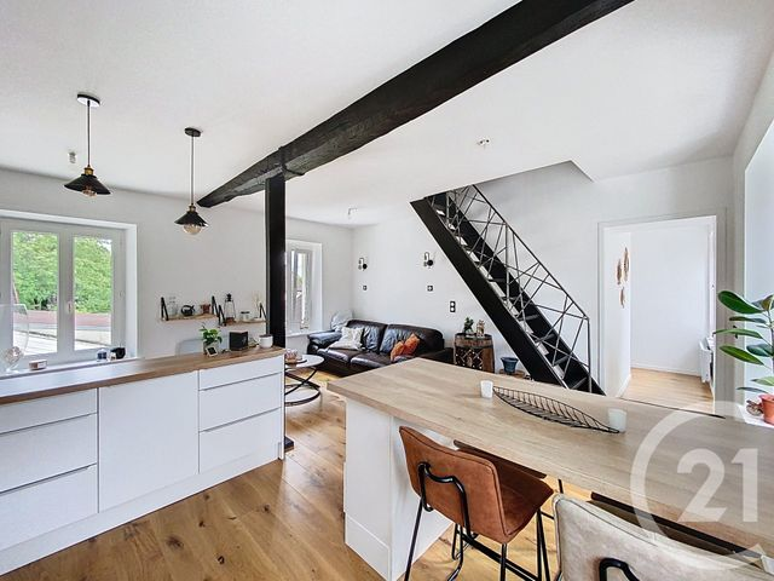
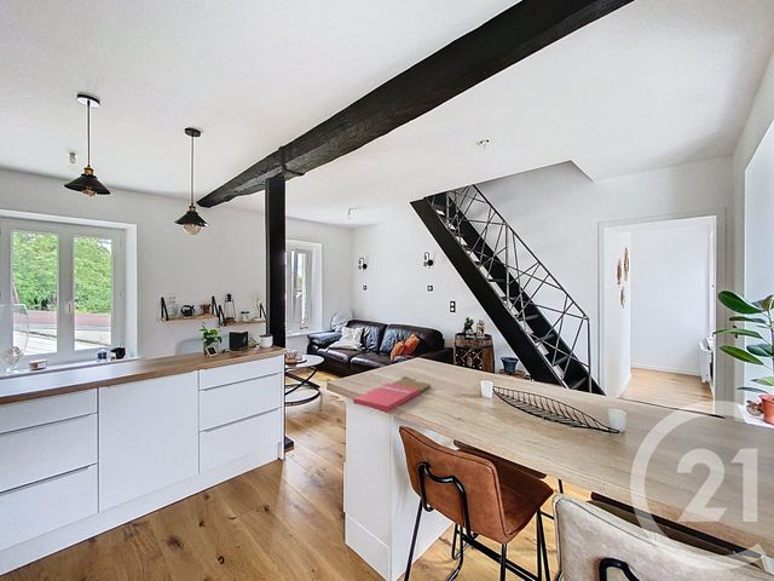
+ cutting board (397, 390)
